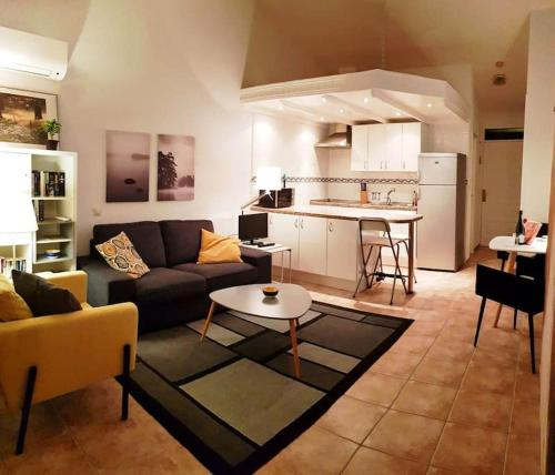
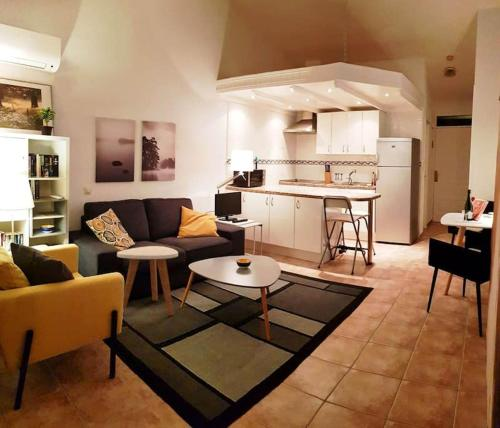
+ side table (151, 281)
